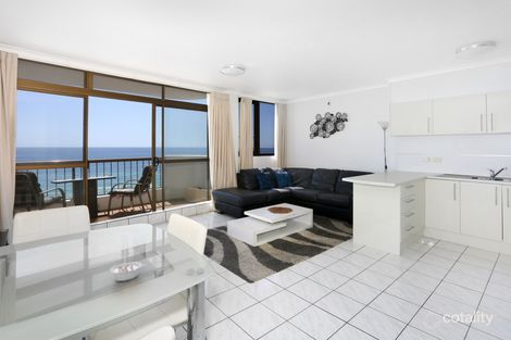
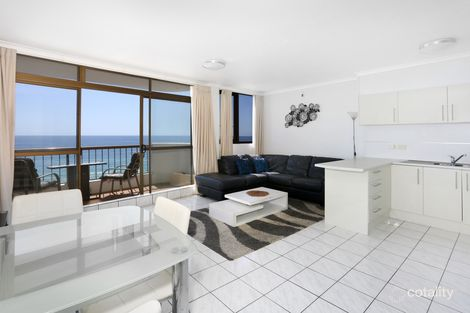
- legume (127, 270)
